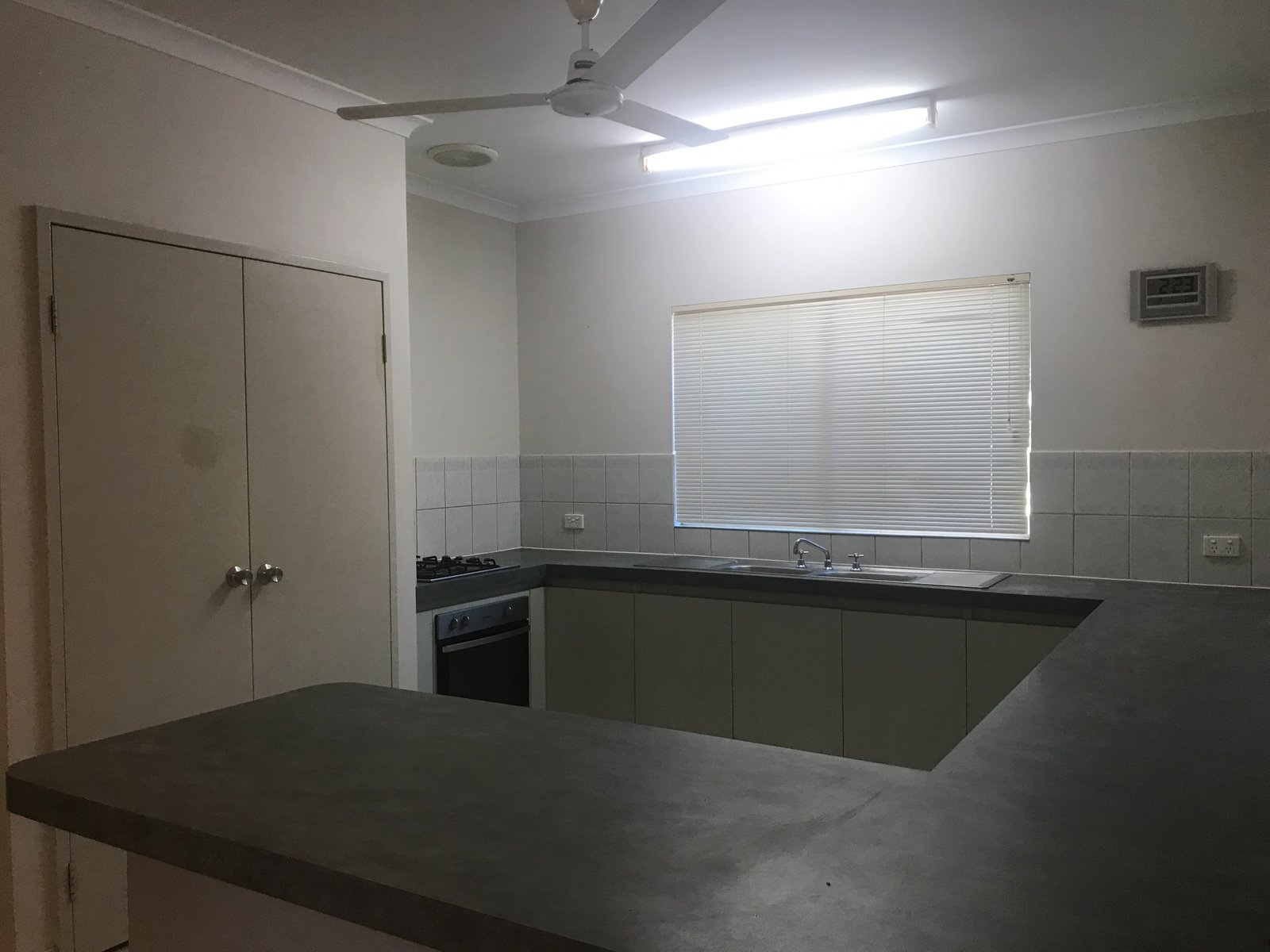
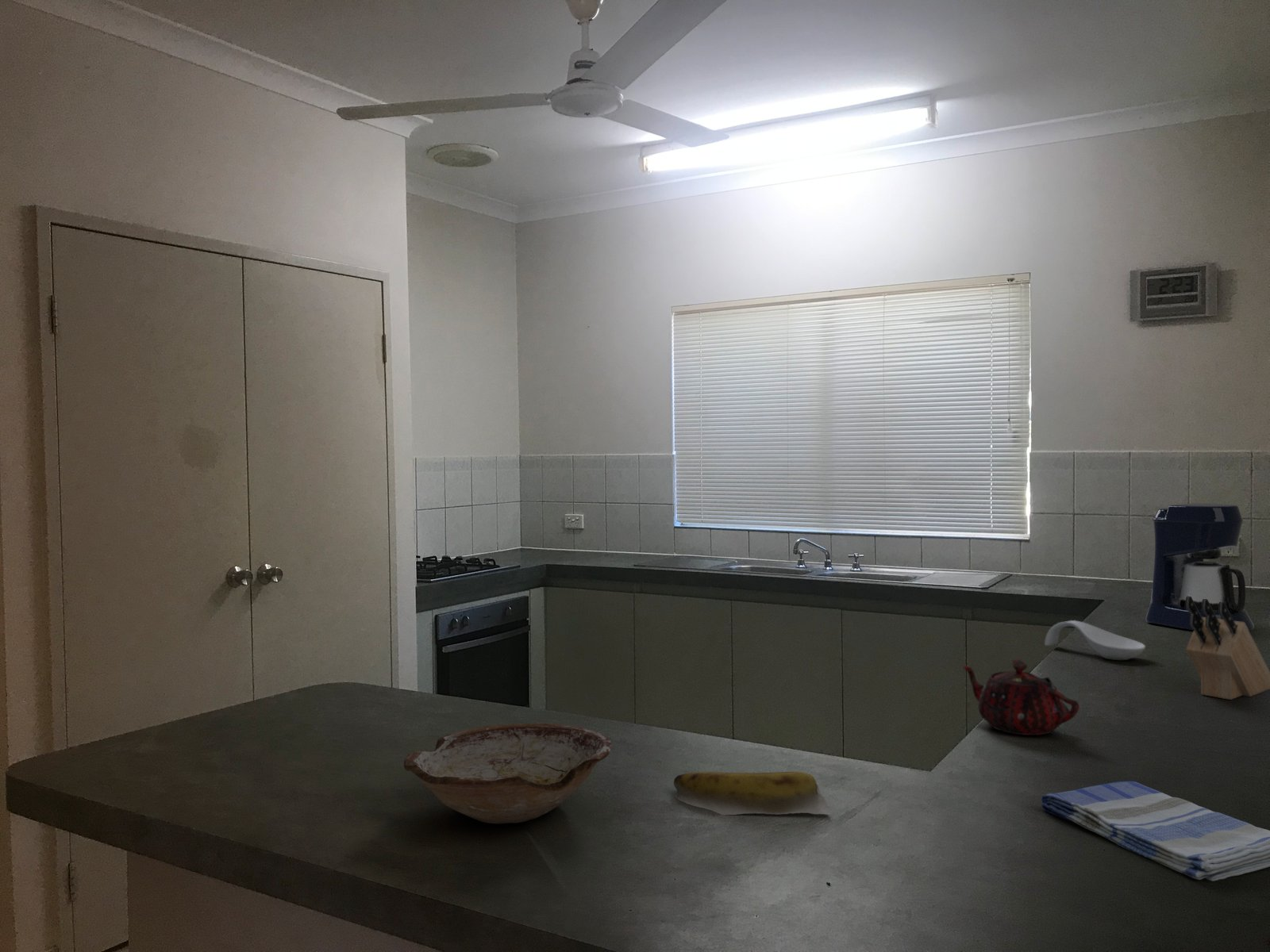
+ knife block (1227, 643)
+ bowl (508, 776)
+ coffee maker (1199, 564)
+ teapot (1017, 693)
+ banana (756, 784)
+ dish towel (1165, 823)
+ spoon rest (1093, 639)
